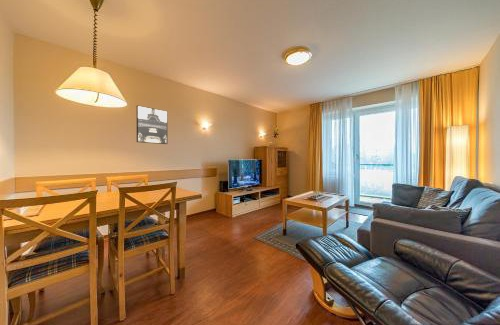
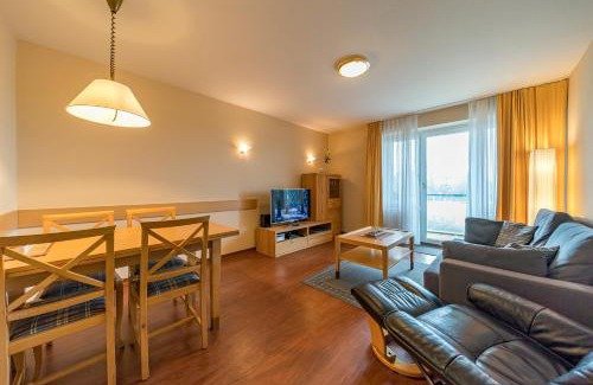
- wall art (152, 125)
